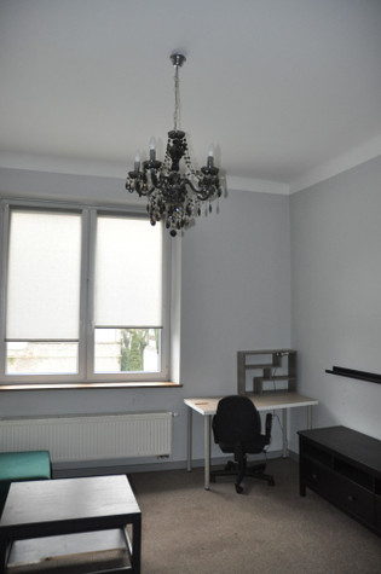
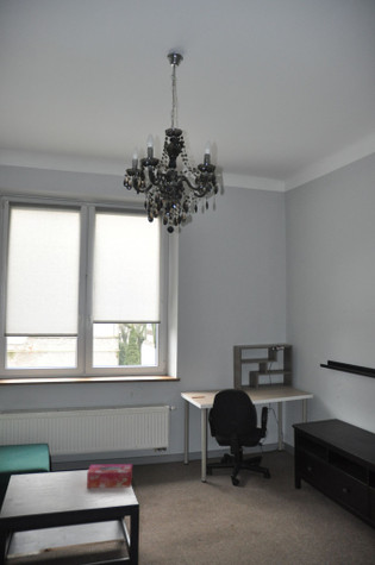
+ tissue box (110, 476)
